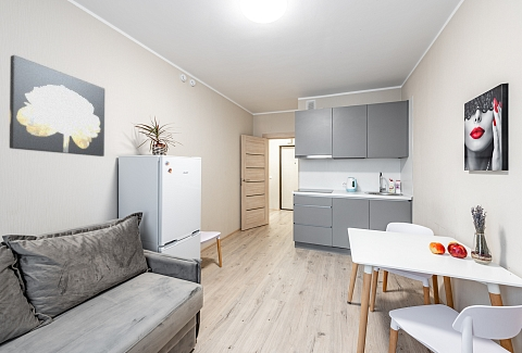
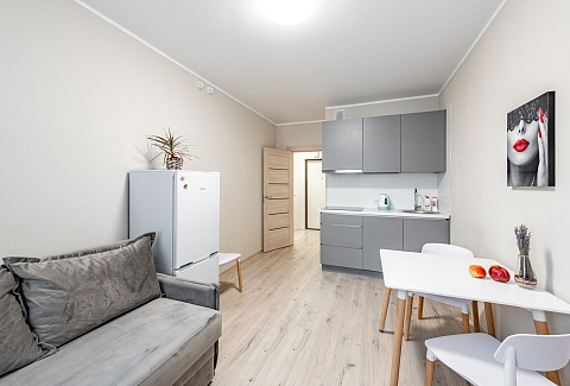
- wall art (64, 113)
